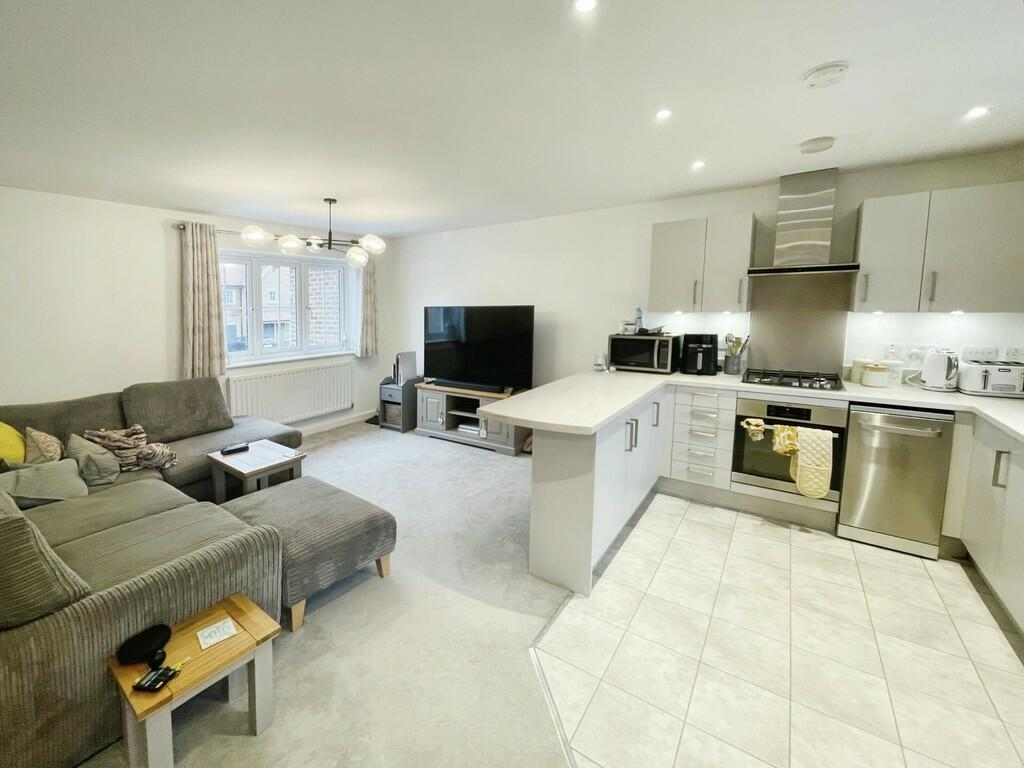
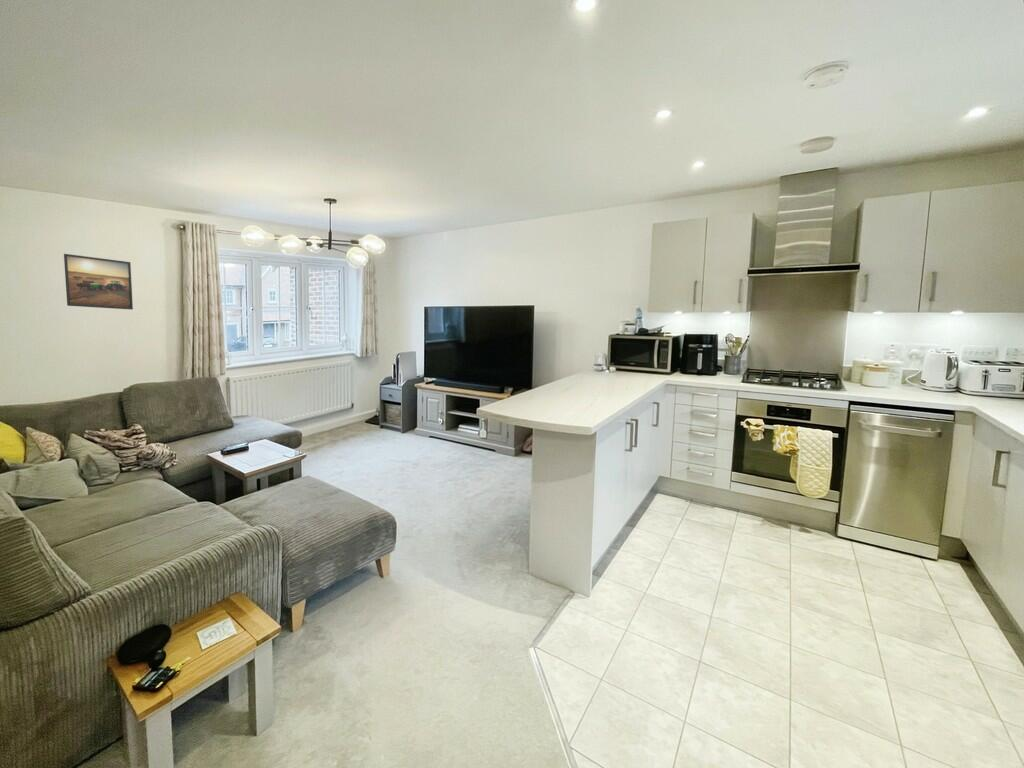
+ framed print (100, 283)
